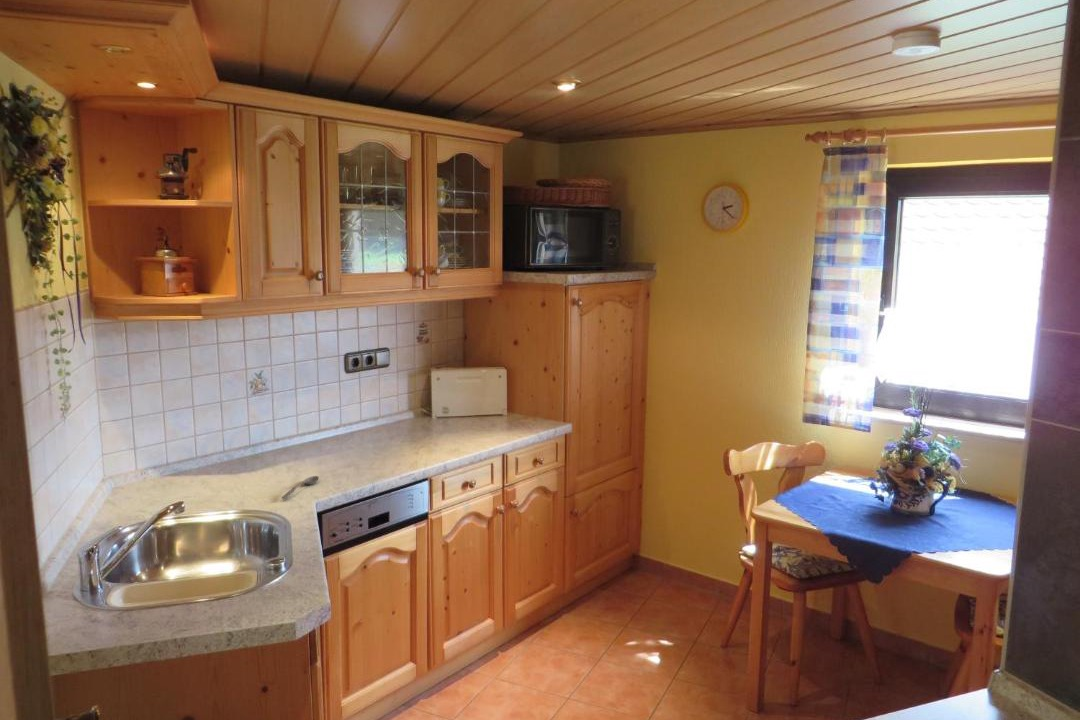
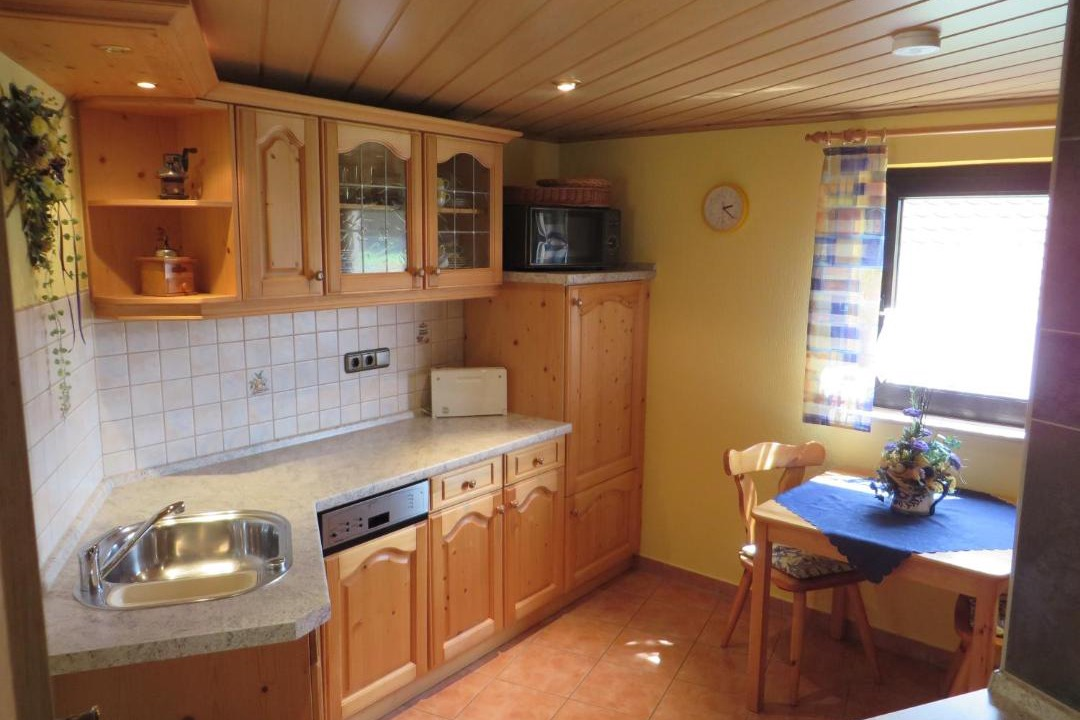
- soupspoon (299, 485)
